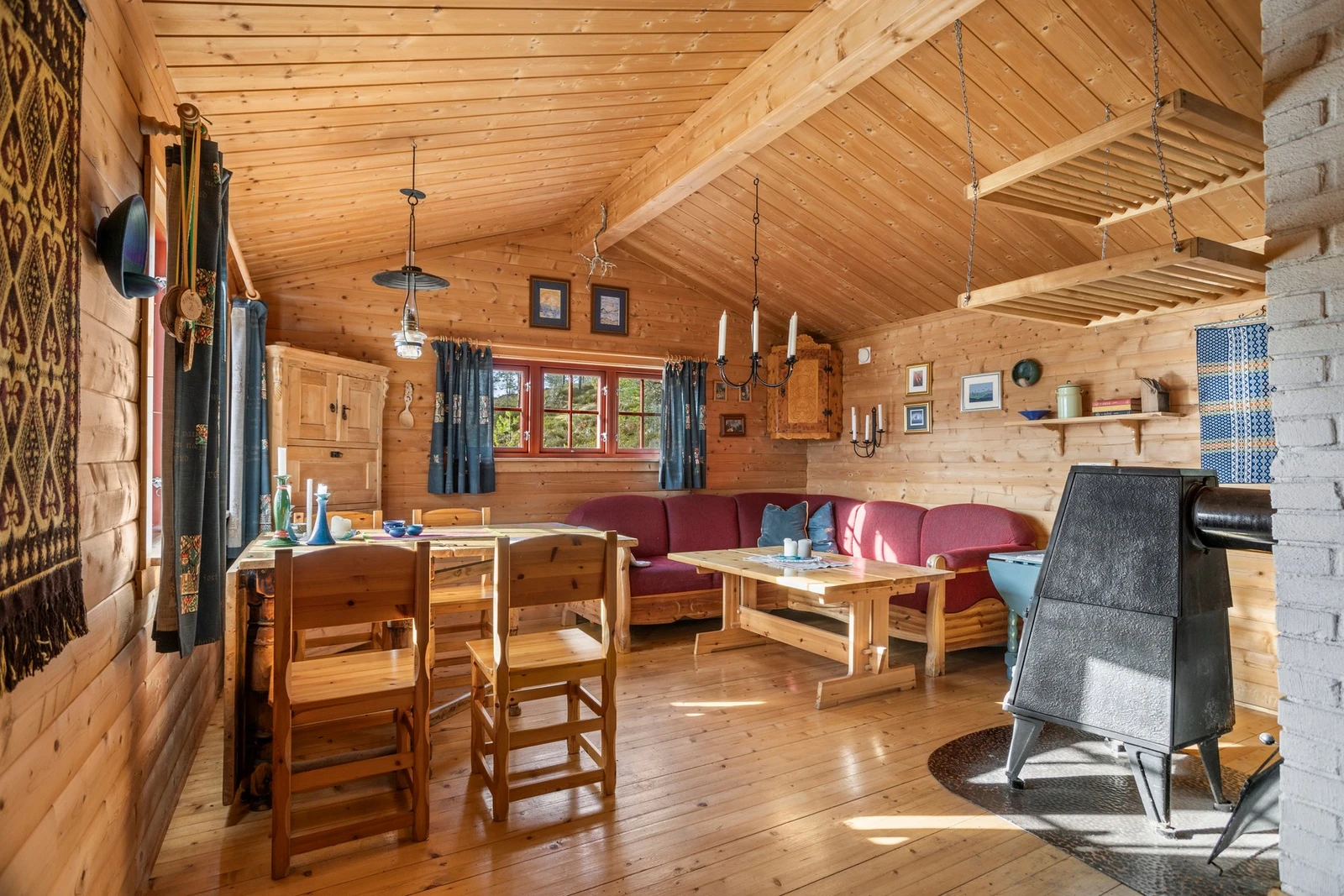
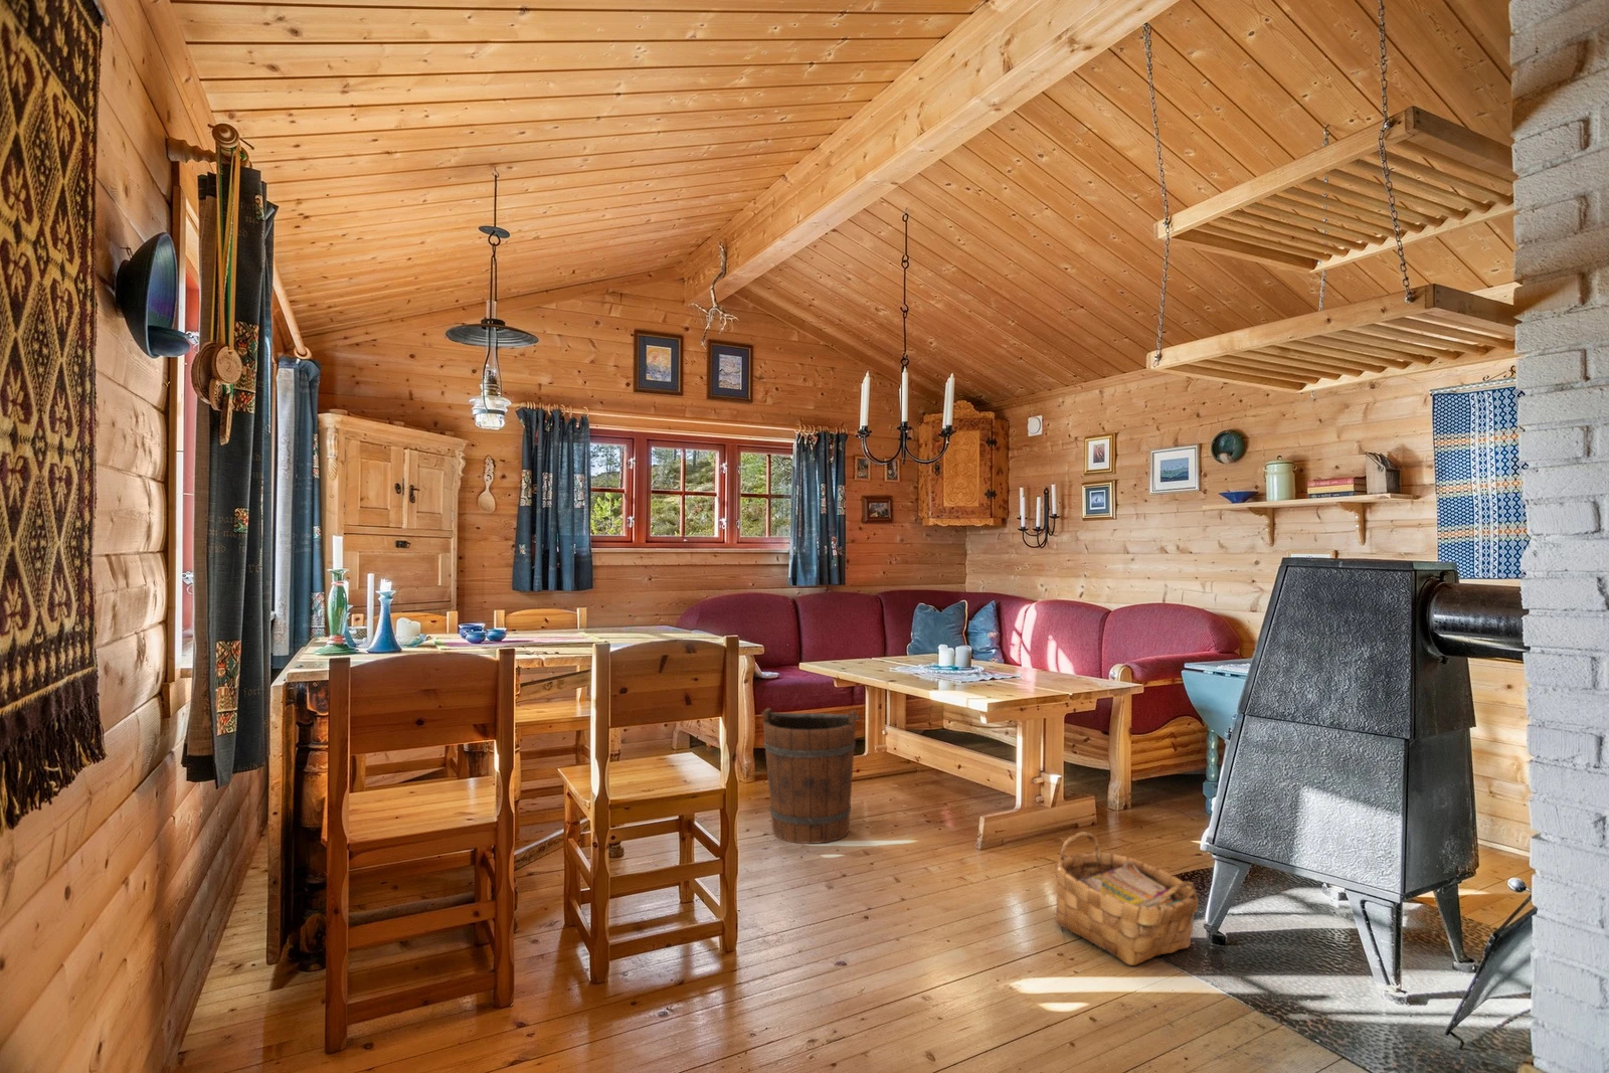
+ woven basket (1125, 893)
+ wooden bucket (809, 770)
